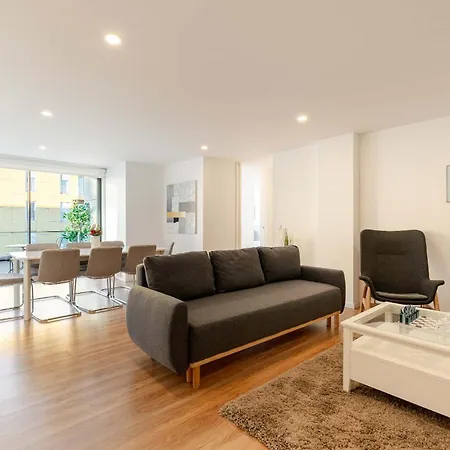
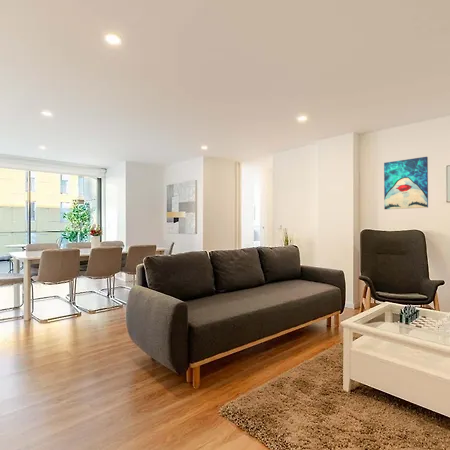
+ wall art (405, 184)
